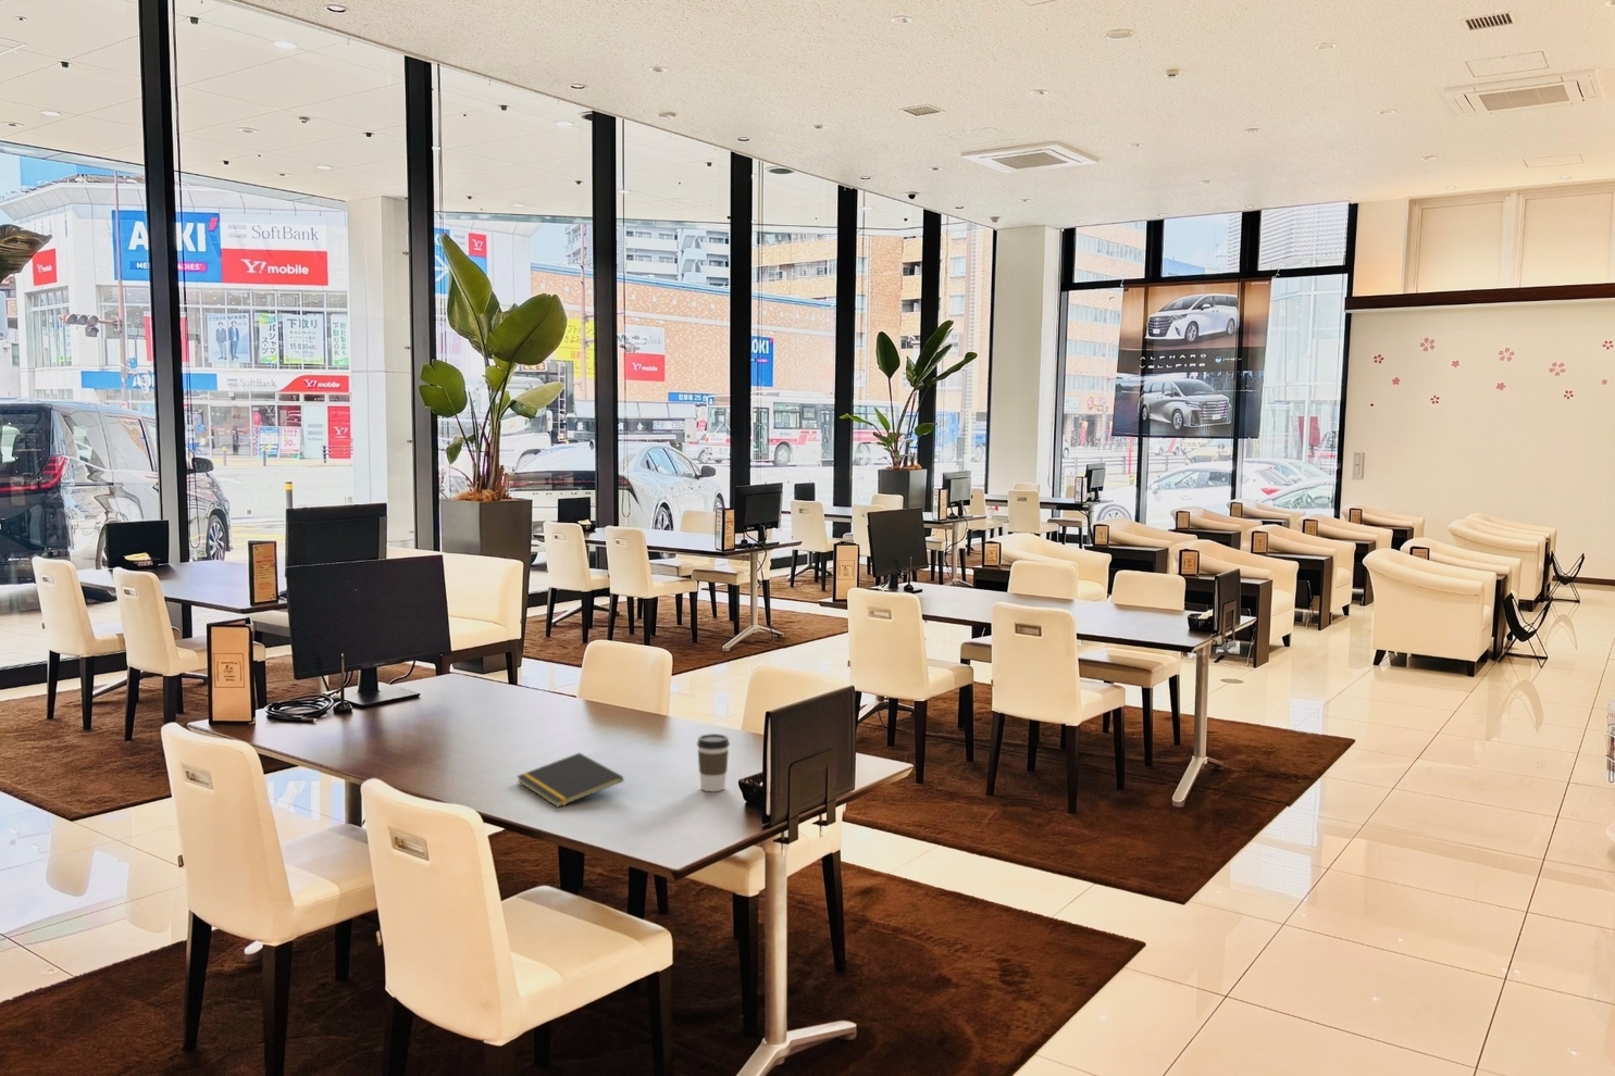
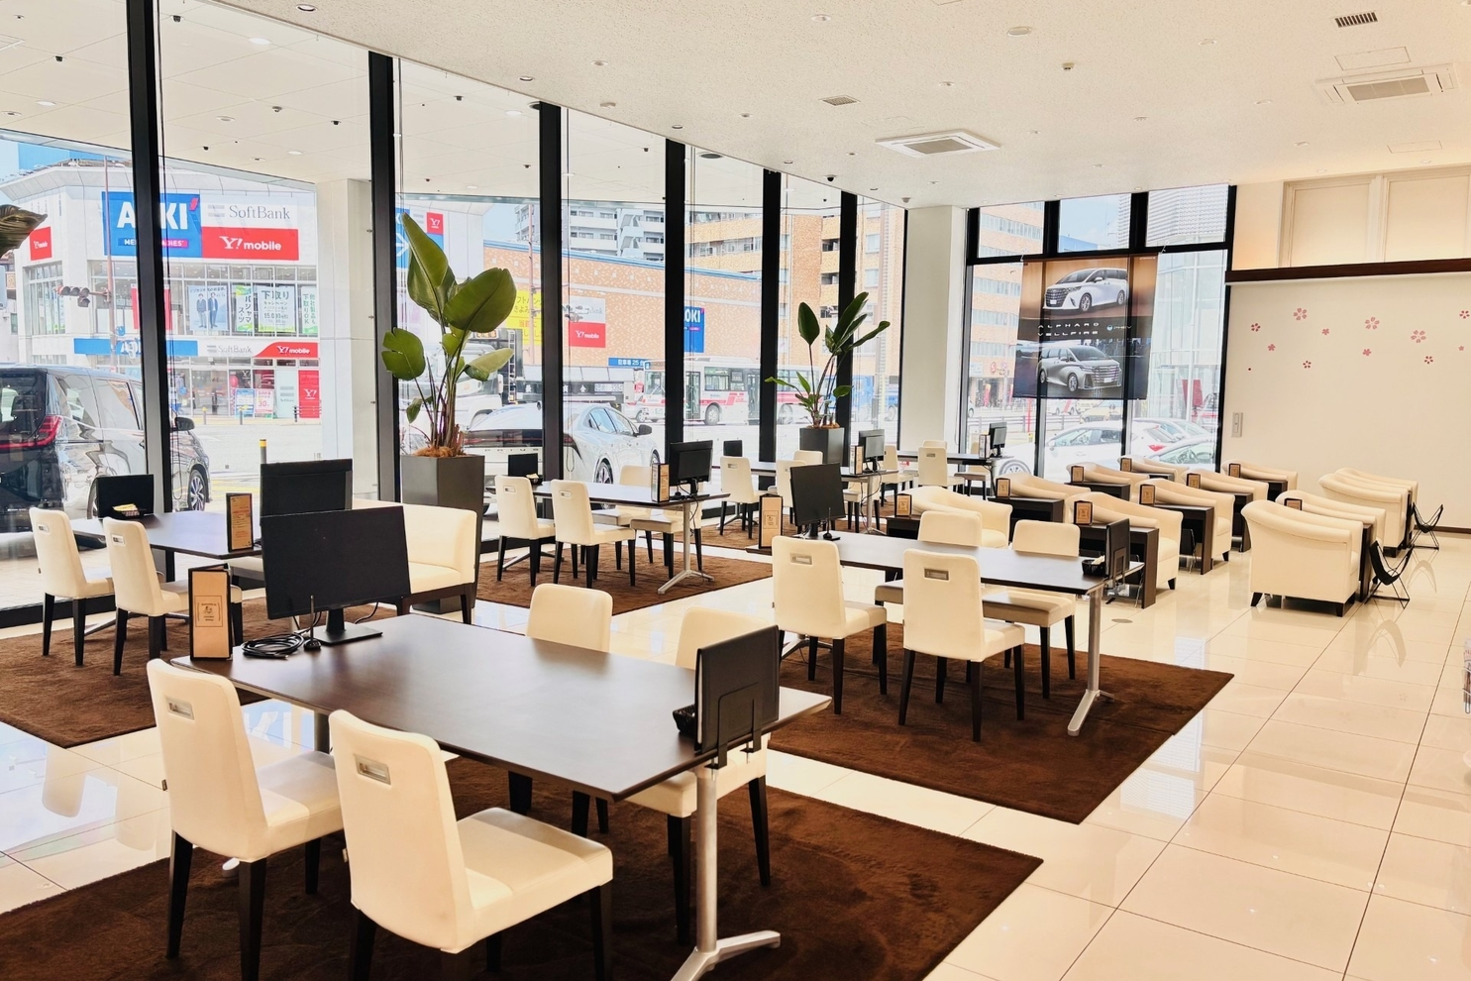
- notepad (568, 778)
- coffee cup (713, 761)
